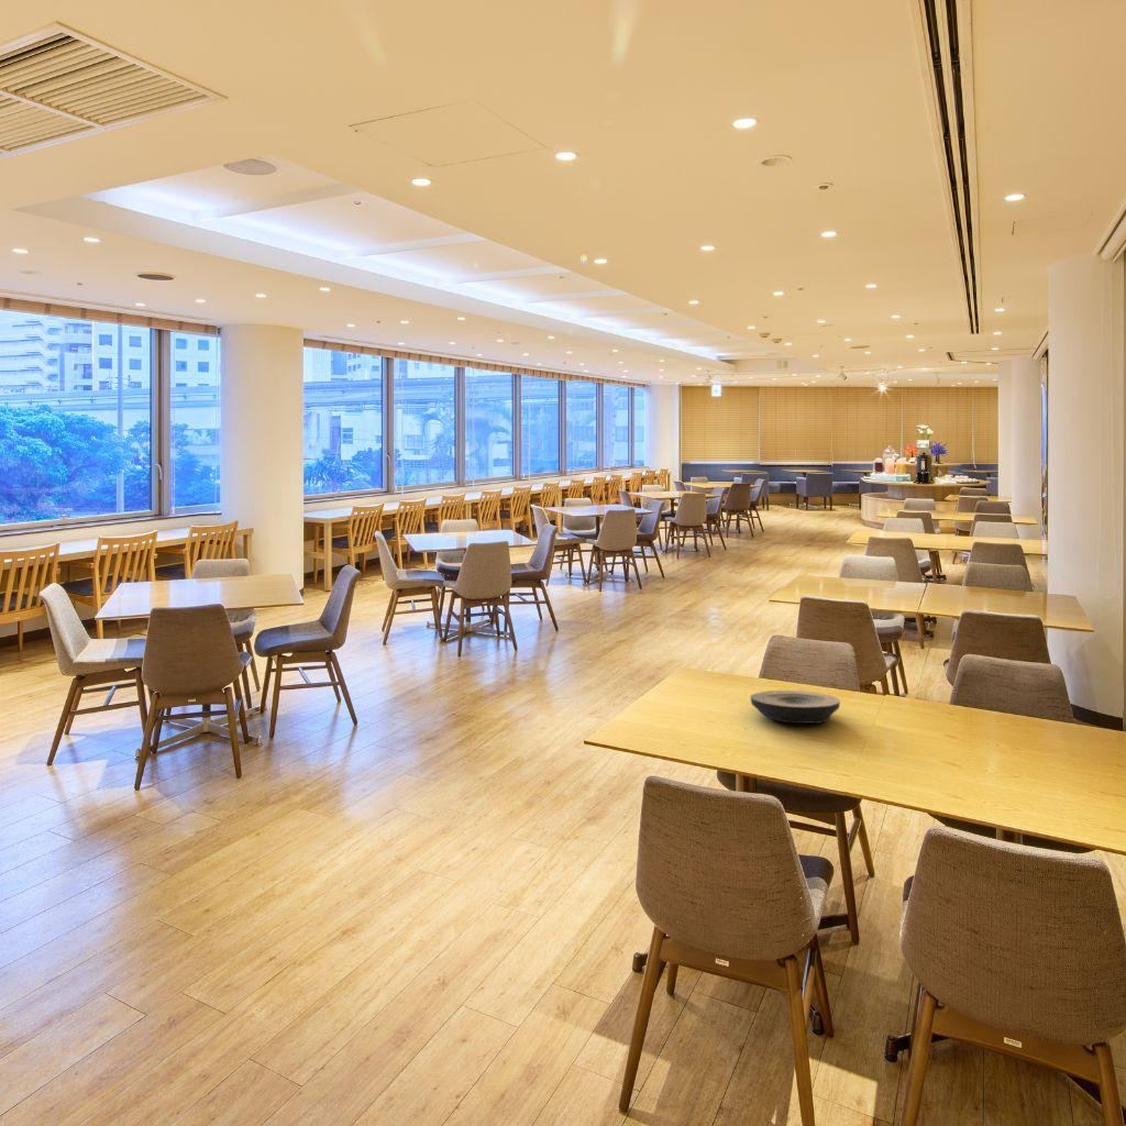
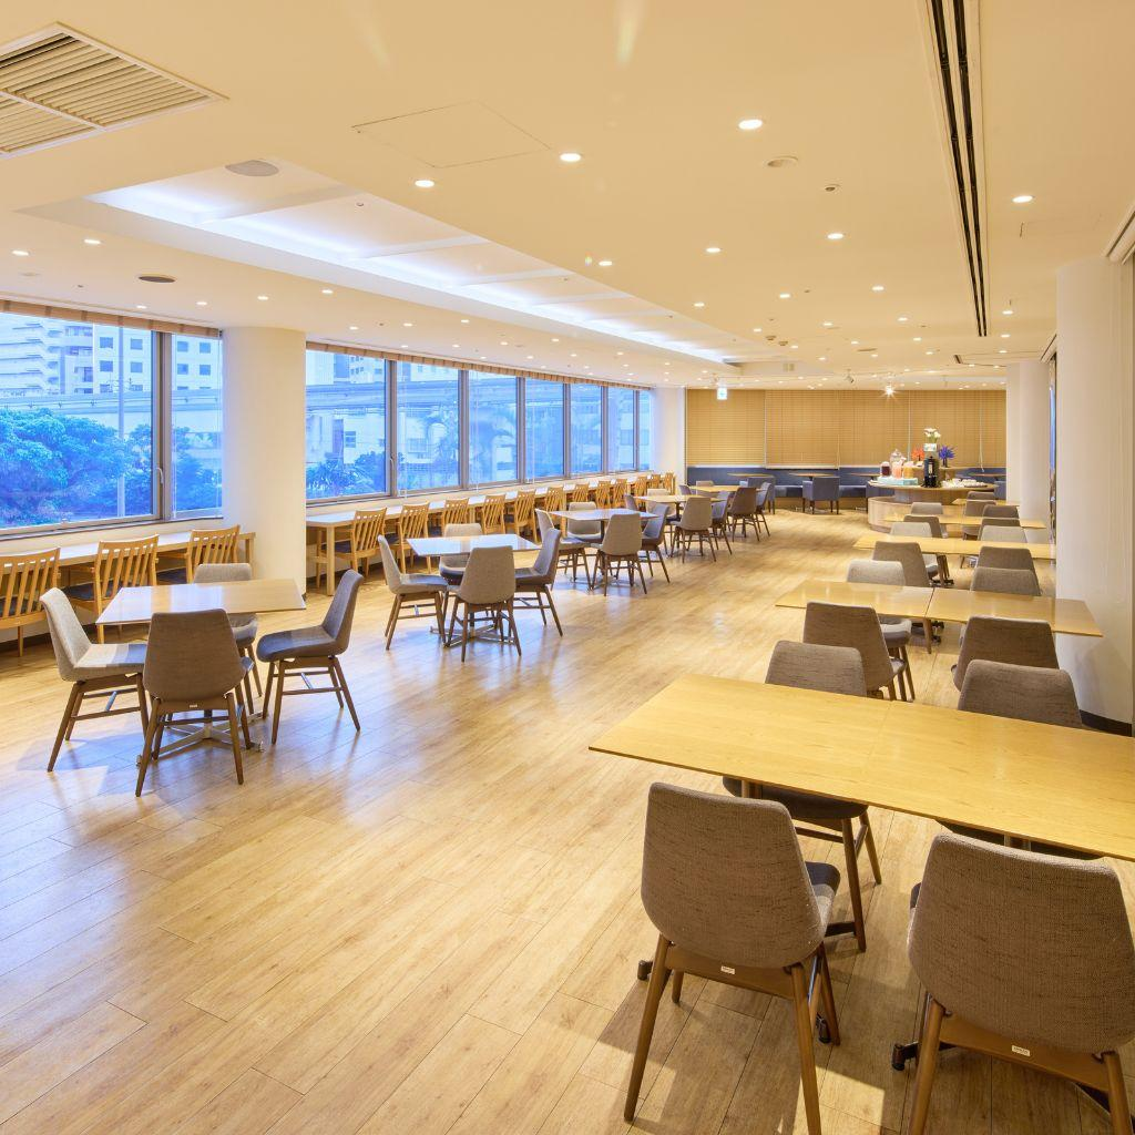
- plate (794, 708)
